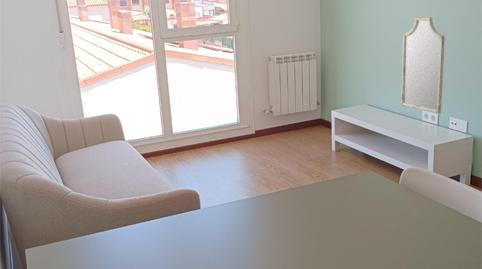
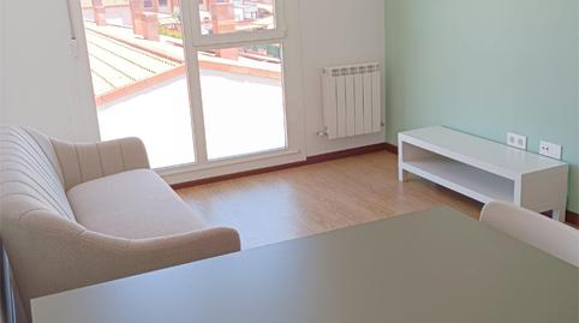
- home mirror (421, 64)
